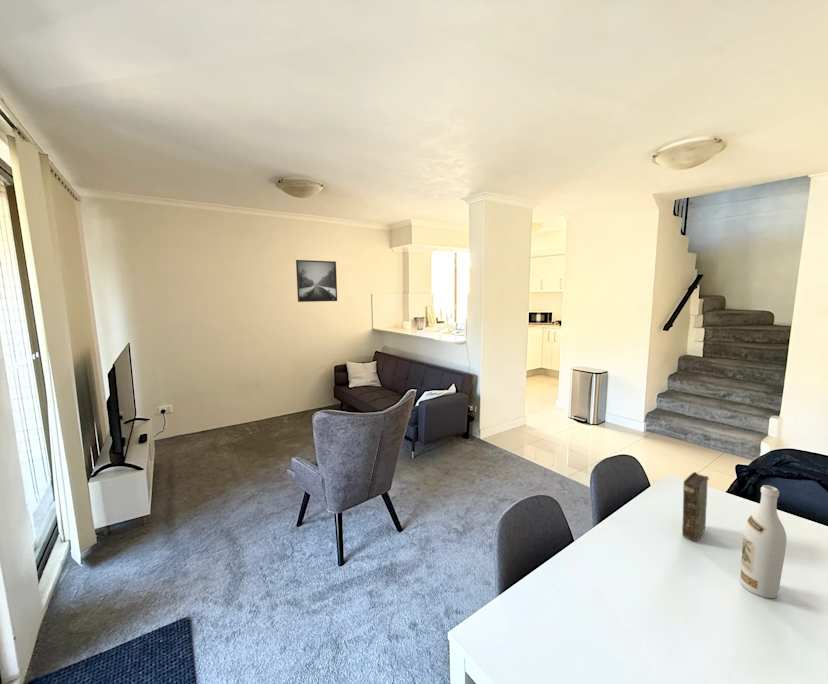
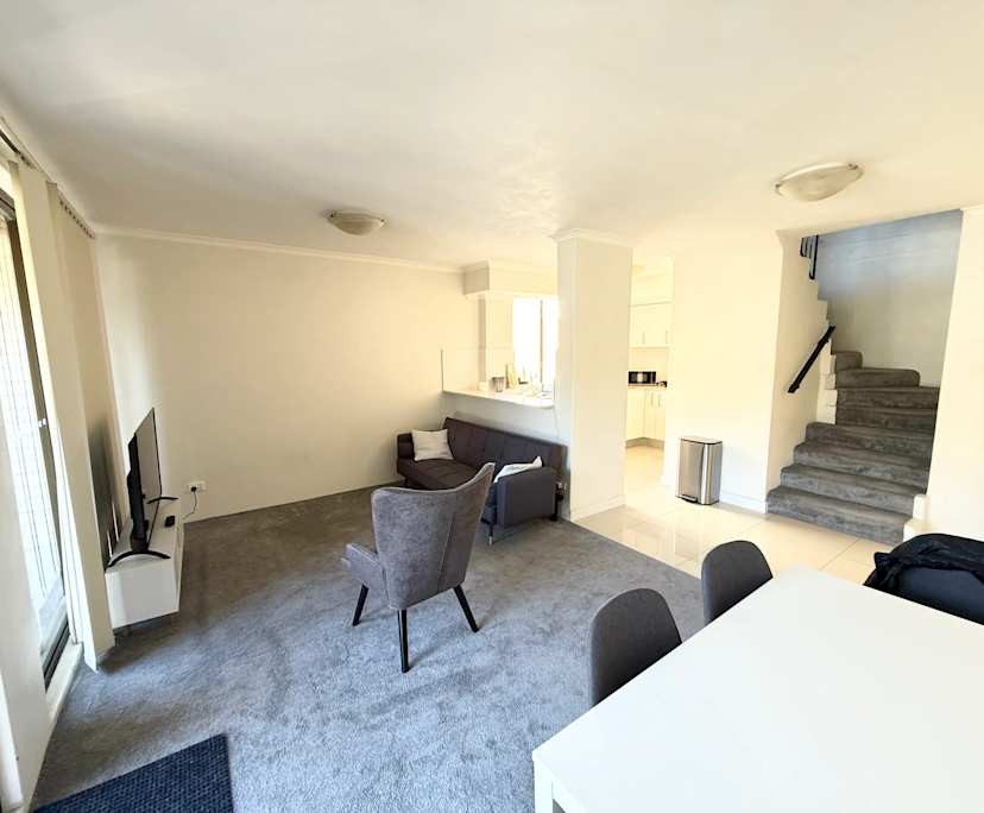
- book (694, 505)
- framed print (317, 281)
- wine bottle (764, 538)
